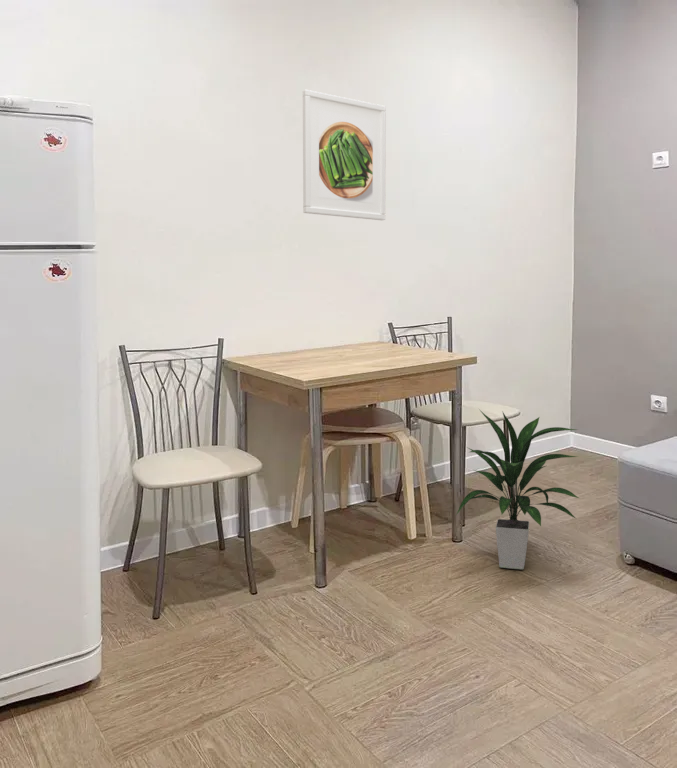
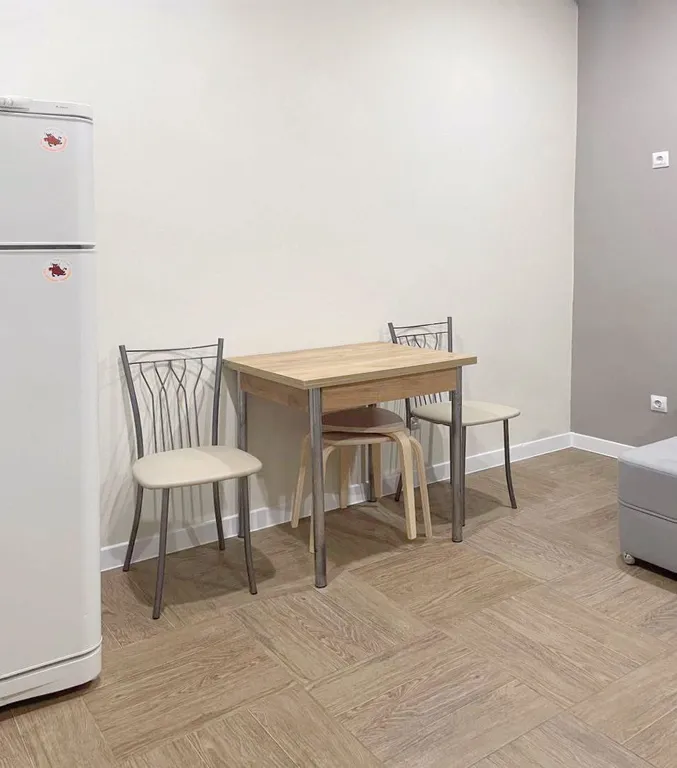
- indoor plant (516, 487)
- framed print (345, 158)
